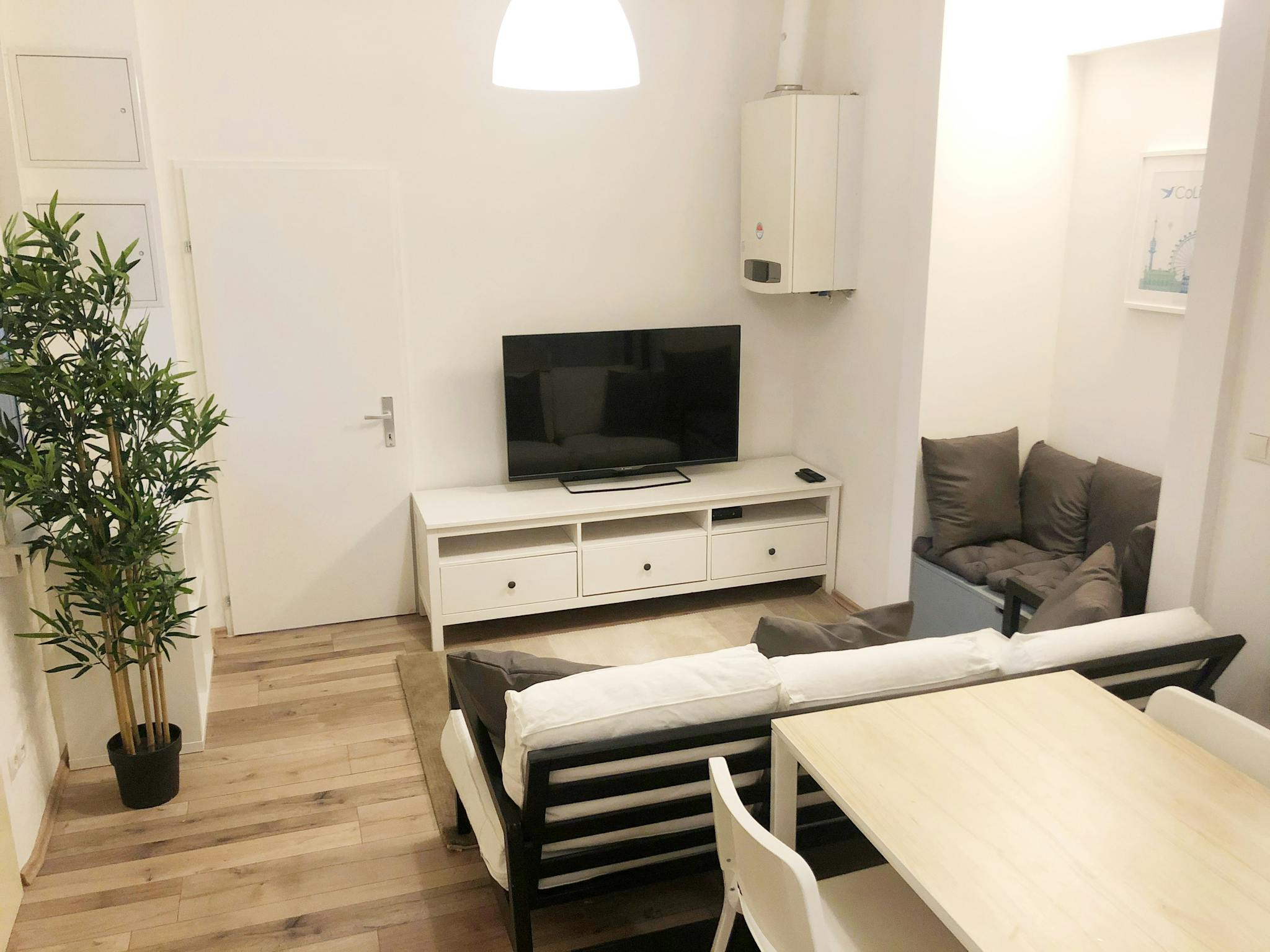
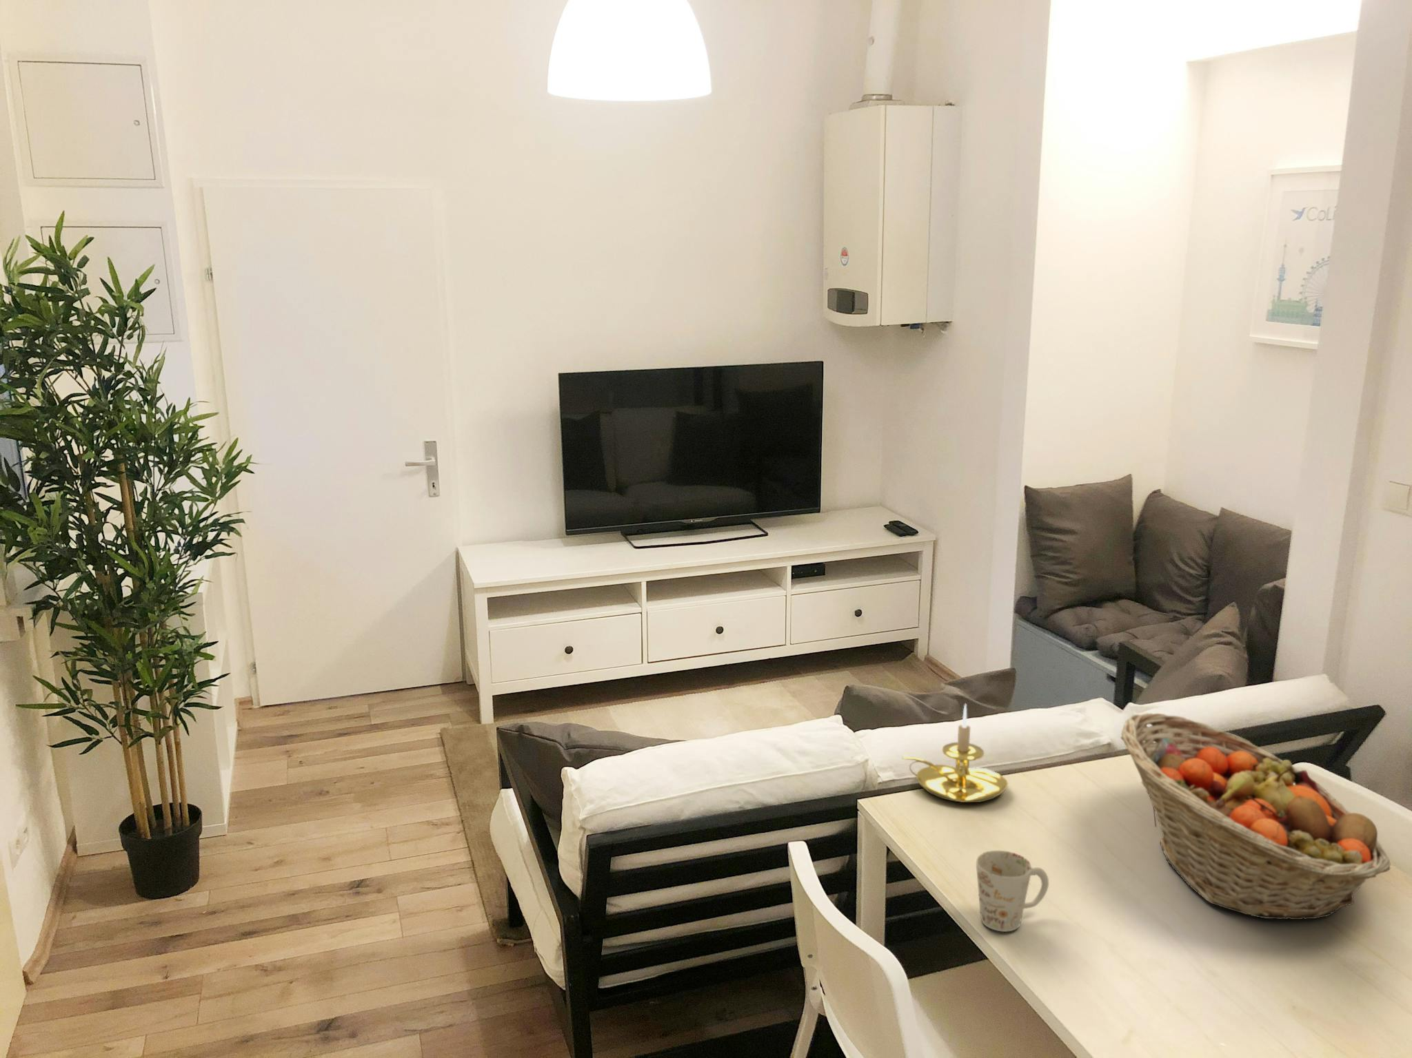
+ mug (1014, 890)
+ candle holder (955, 746)
+ fruit basket (1244, 808)
